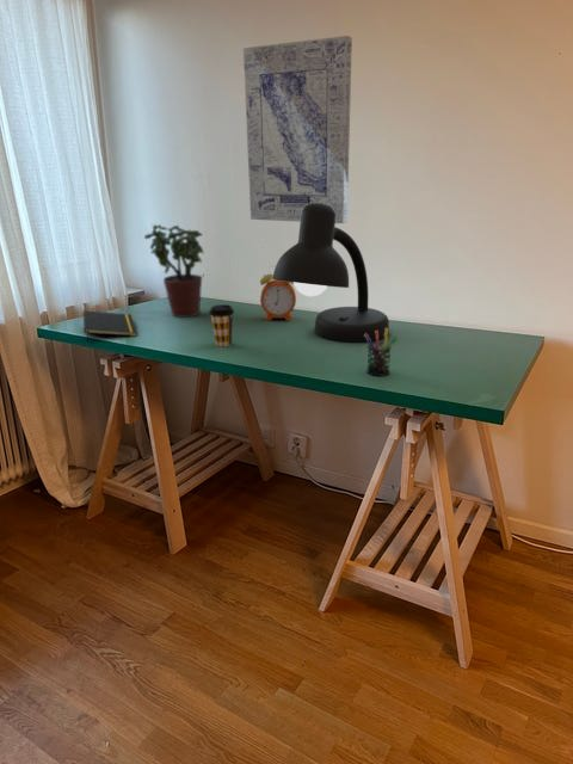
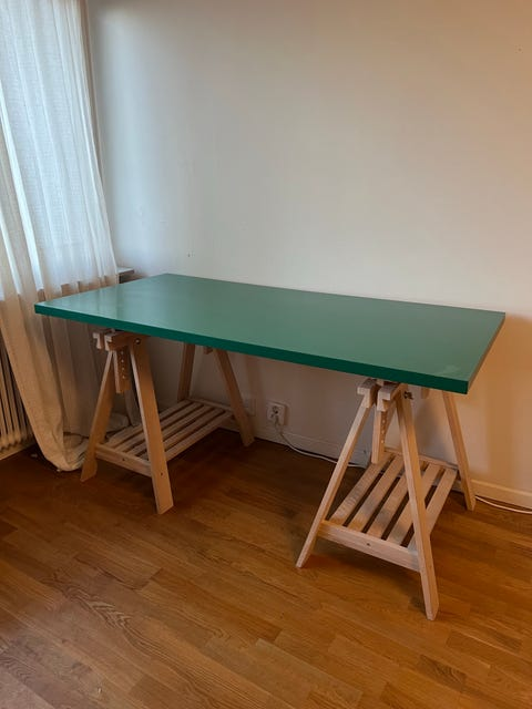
- alarm clock (277, 292)
- pen holder (381, 351)
- potted plant (178, 269)
- notepad (109, 322)
- coffee cup (222, 326)
- desk lamp (334, 273)
- wall art (296, 136)
